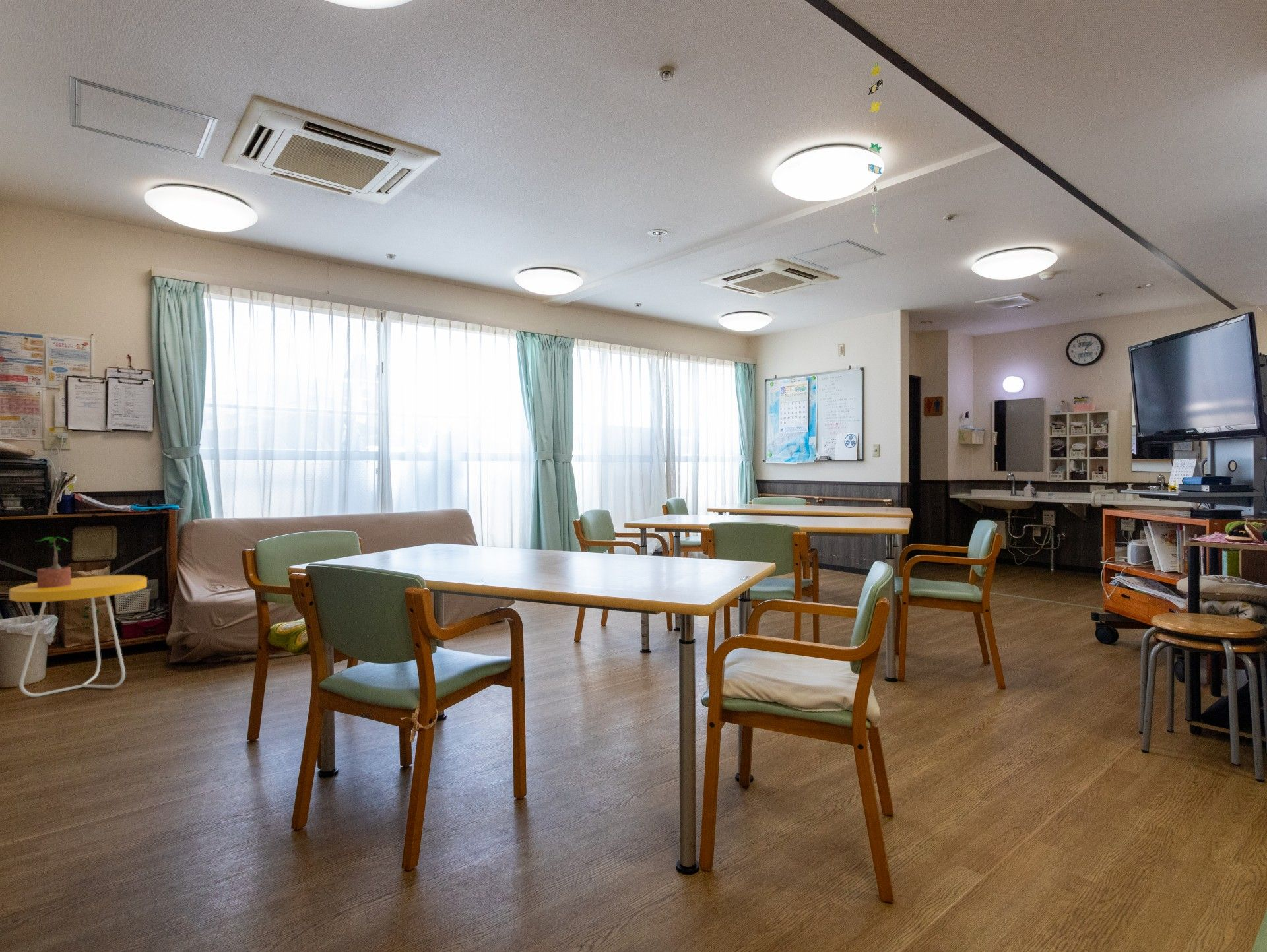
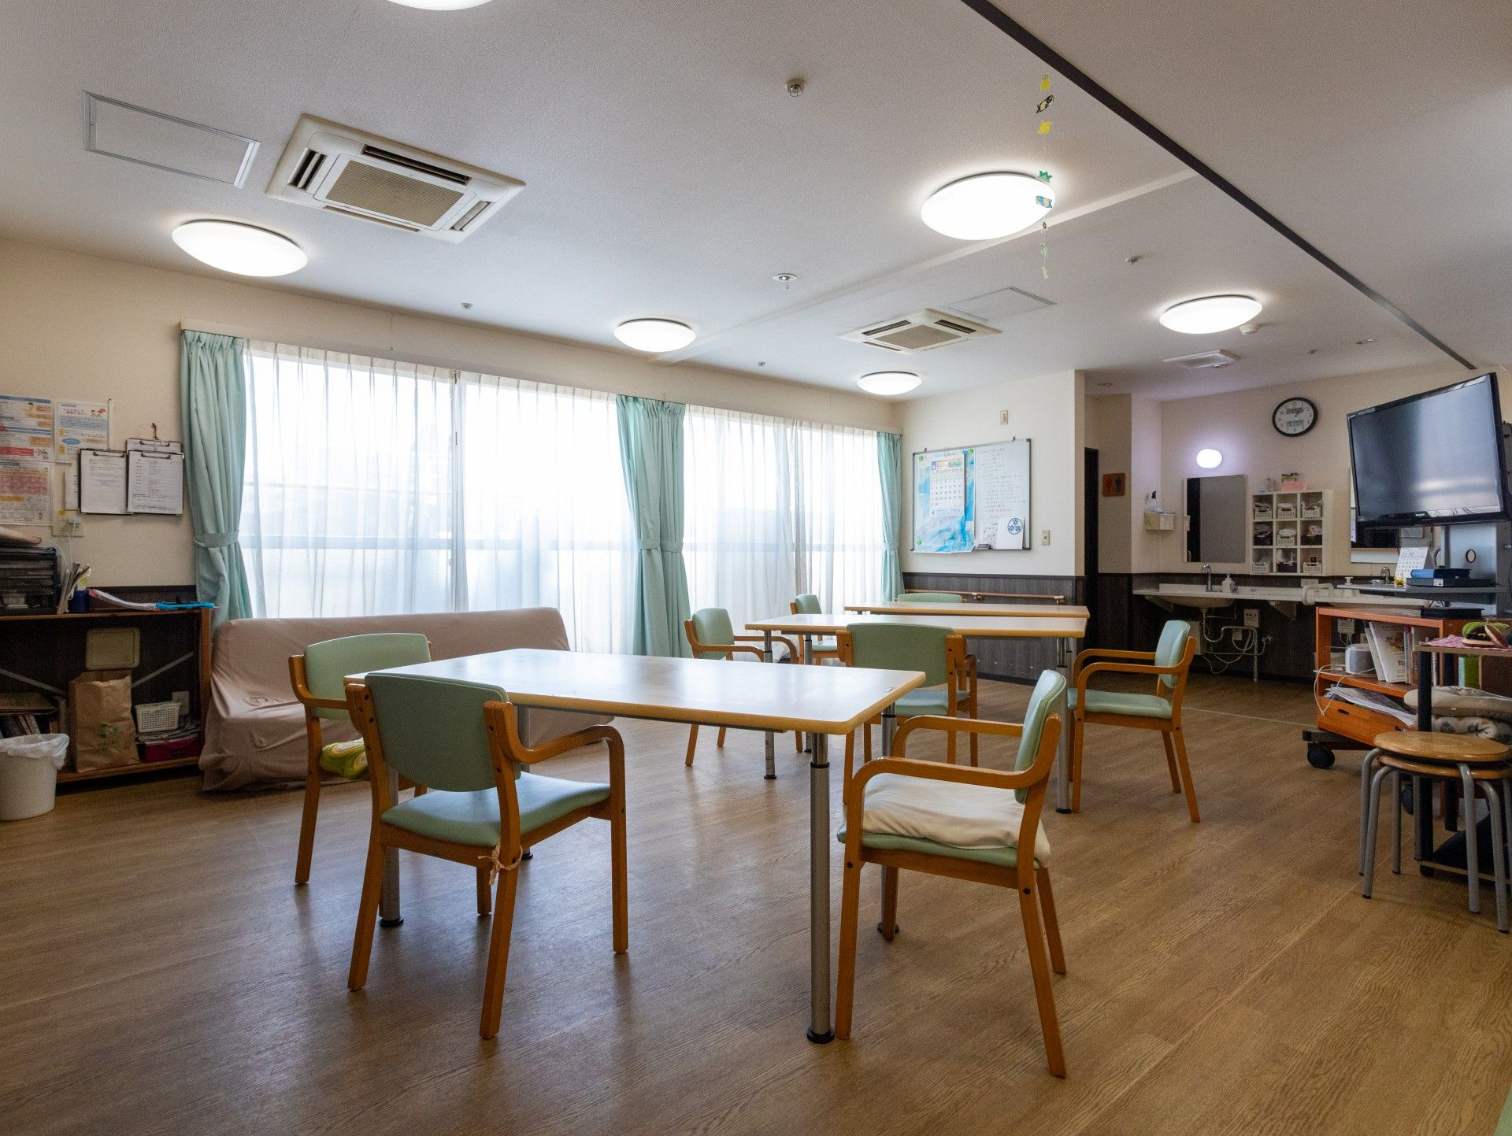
- potted plant (54, 560)
- side table (94, 635)
